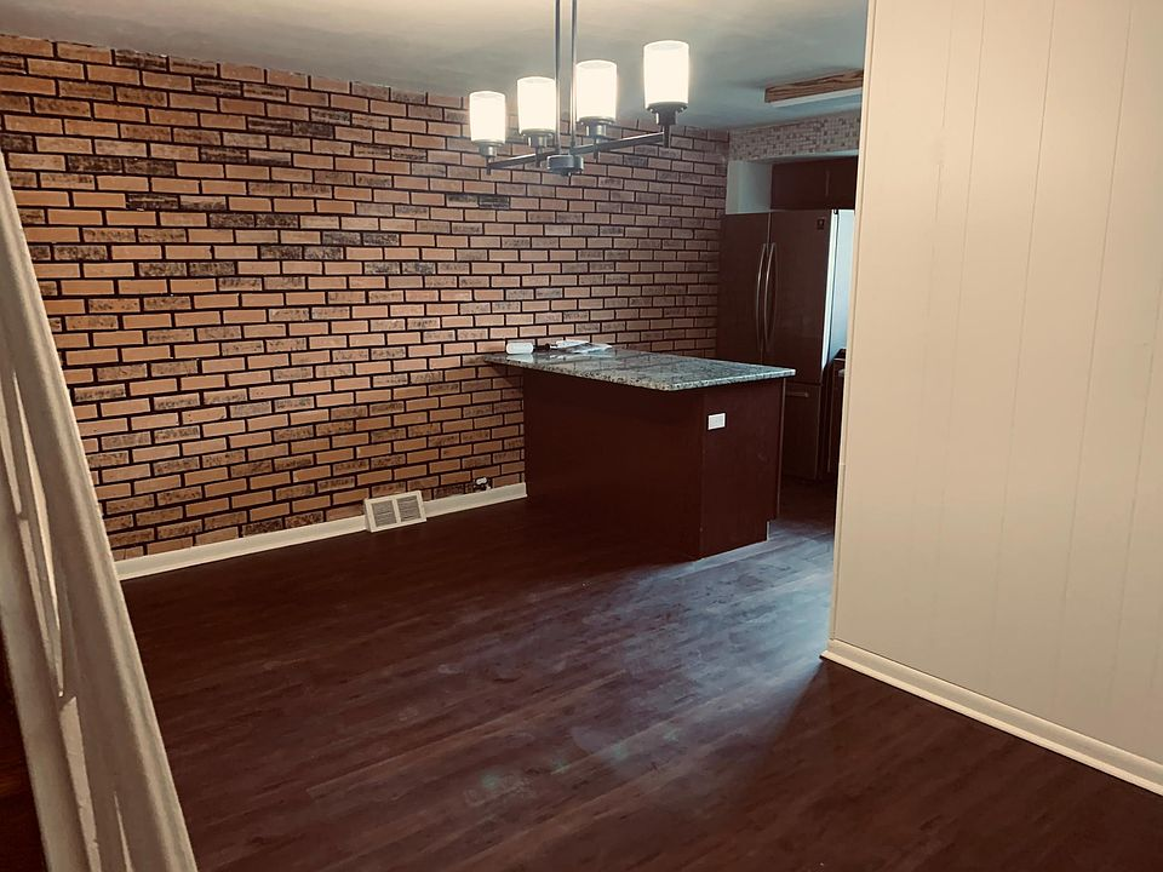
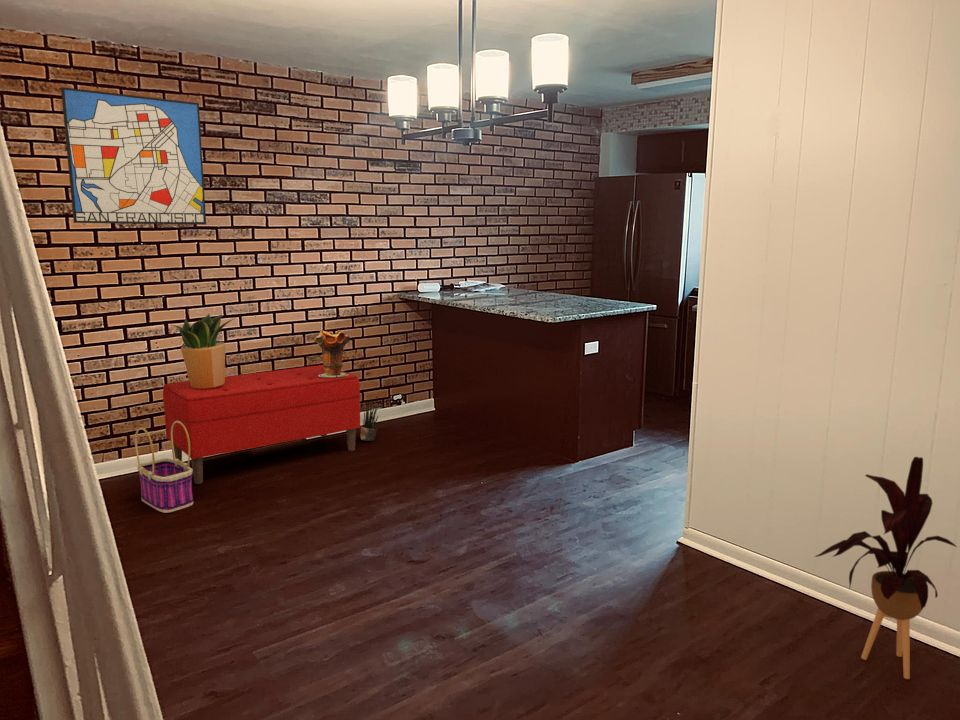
+ house plant (886, 556)
+ potted plant (370, 421)
+ basket (164, 463)
+ bench (265, 418)
+ potted plant (210, 350)
+ decorative vase (332, 352)
+ wall art (138, 160)
